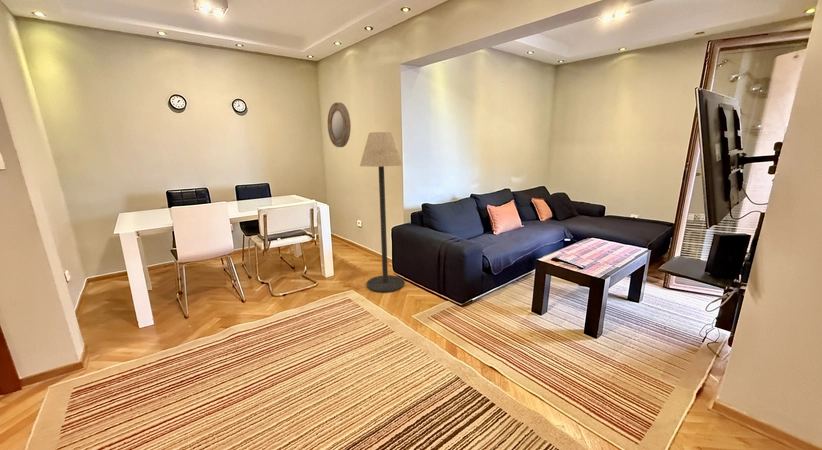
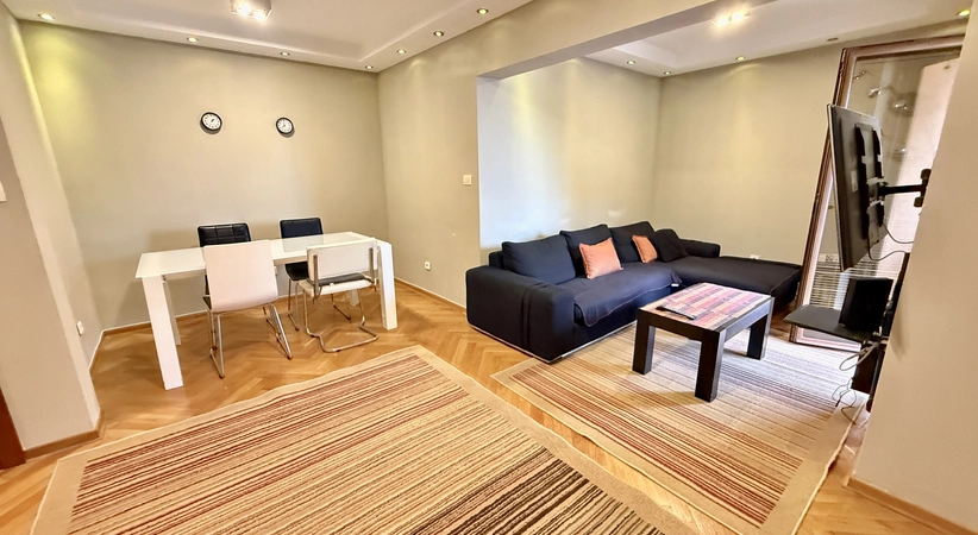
- home mirror (338, 125)
- floor lamp (382, 212)
